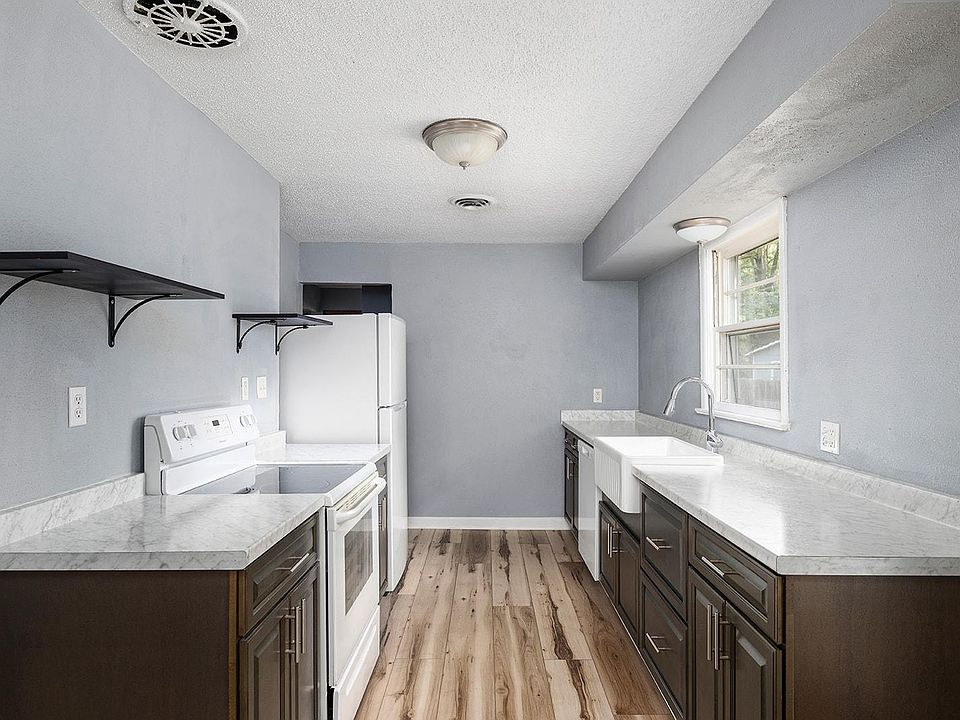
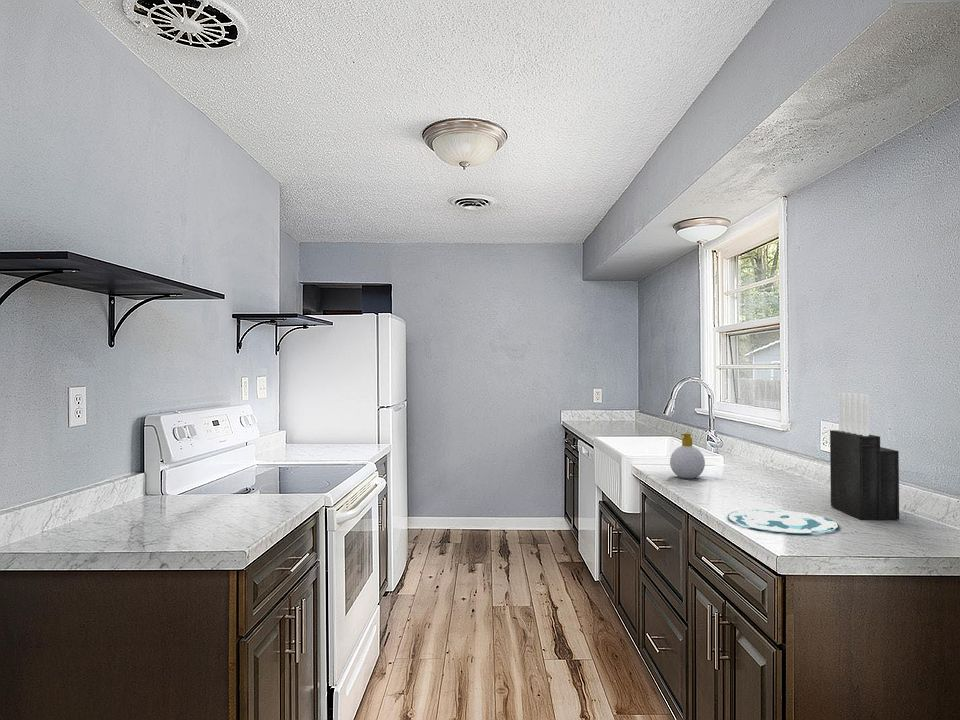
+ plate (781, 516)
+ knife block (866, 453)
+ soap bottle (687, 455)
